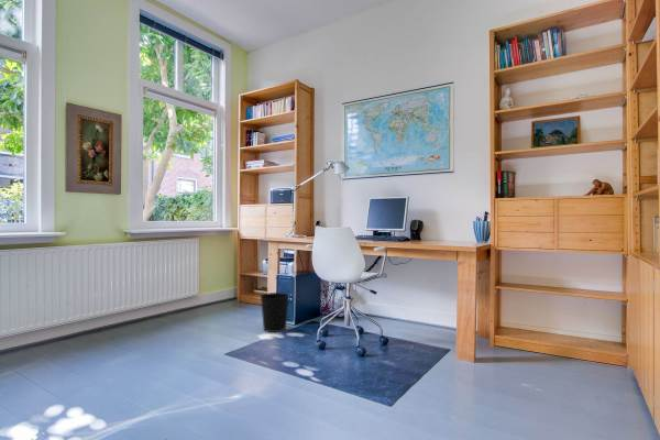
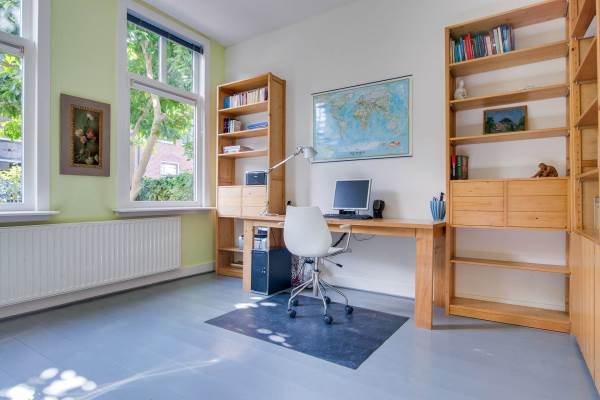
- wastebasket (274, 311)
